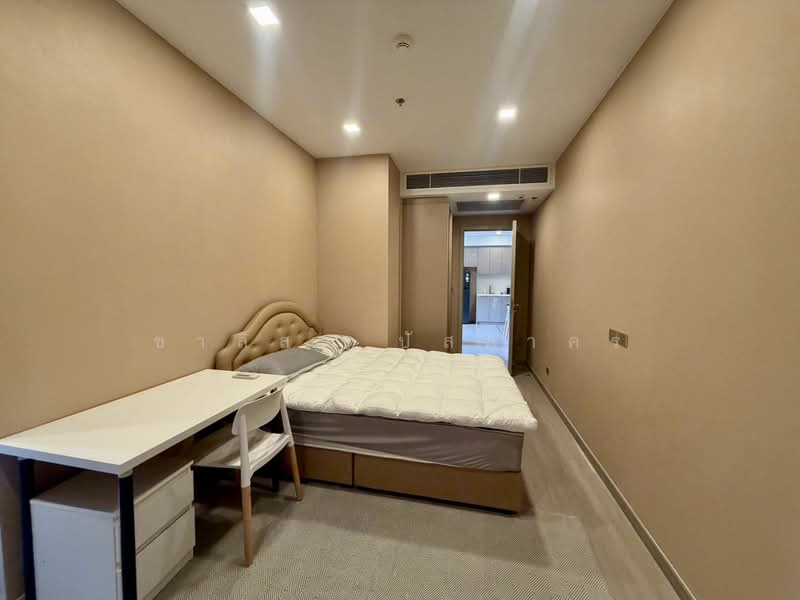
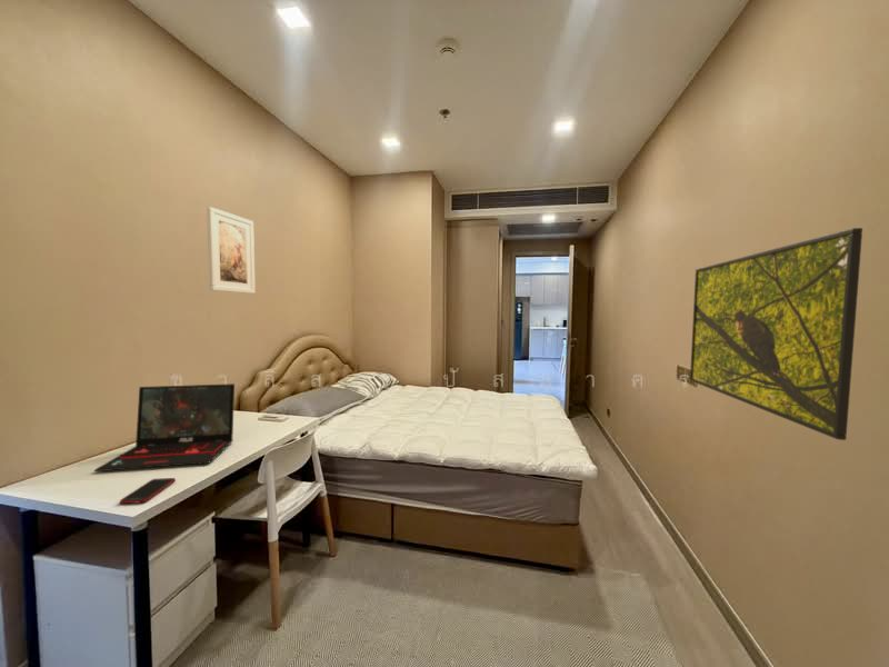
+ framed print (232, 253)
+ cell phone (149, 489)
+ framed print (748, 329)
+ laptop (172, 422)
